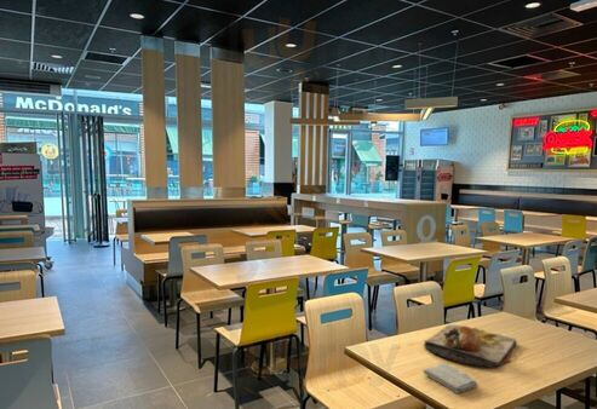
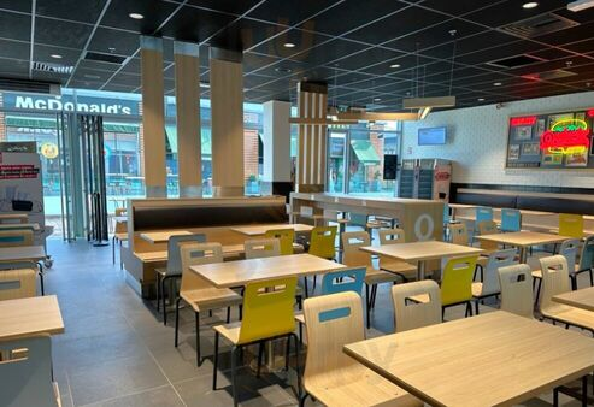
- food tray (470, 335)
- washcloth (449, 376)
